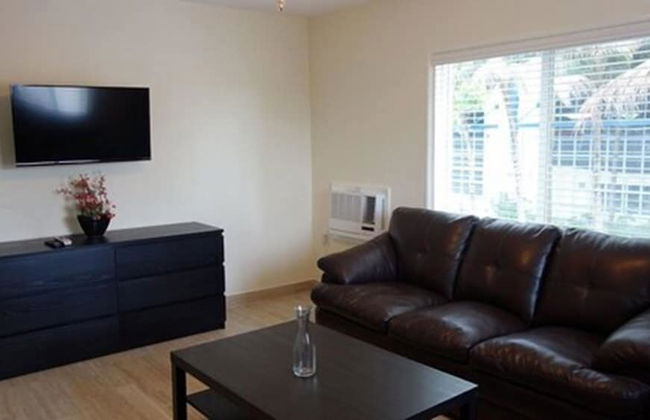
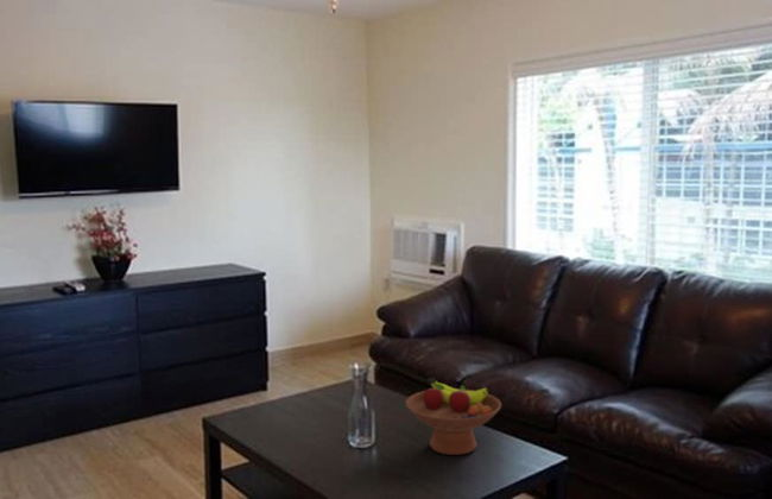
+ fruit bowl (453, 416)
